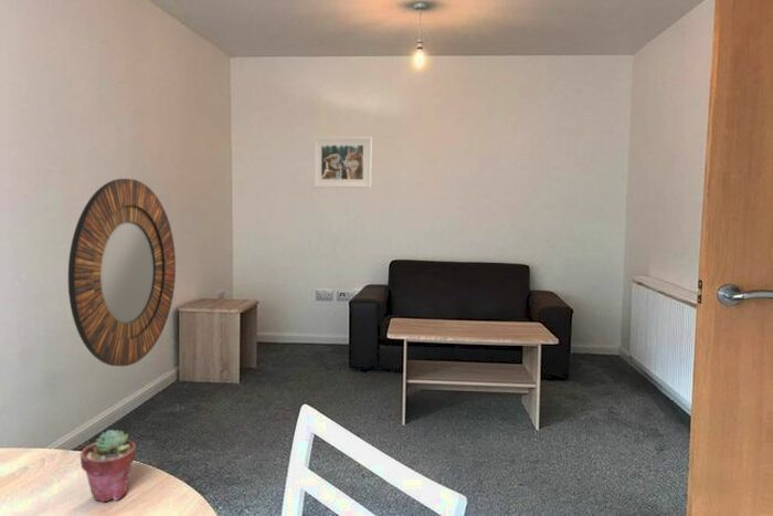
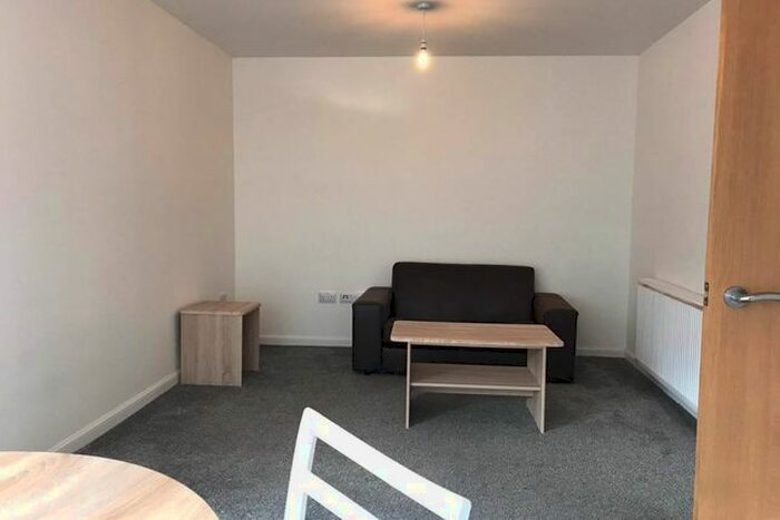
- potted succulent (108, 462)
- home mirror (129, 272)
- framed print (342, 162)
